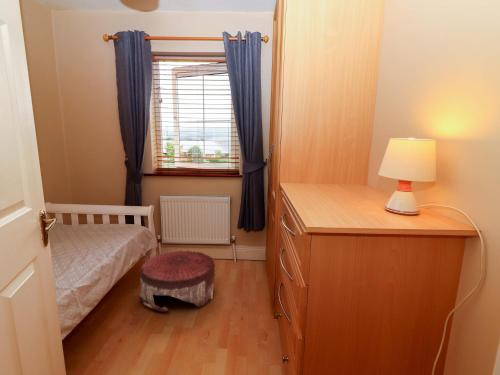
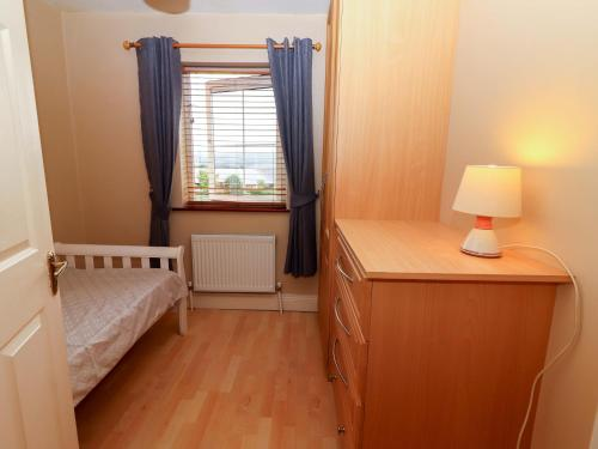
- pouf (177, 277)
